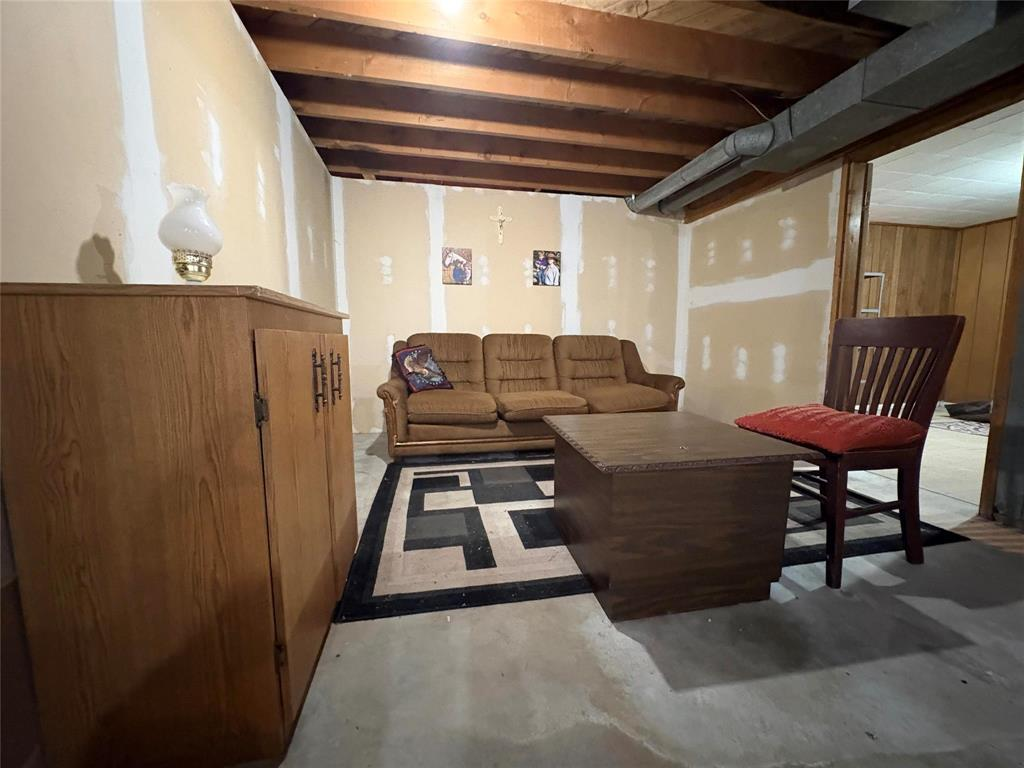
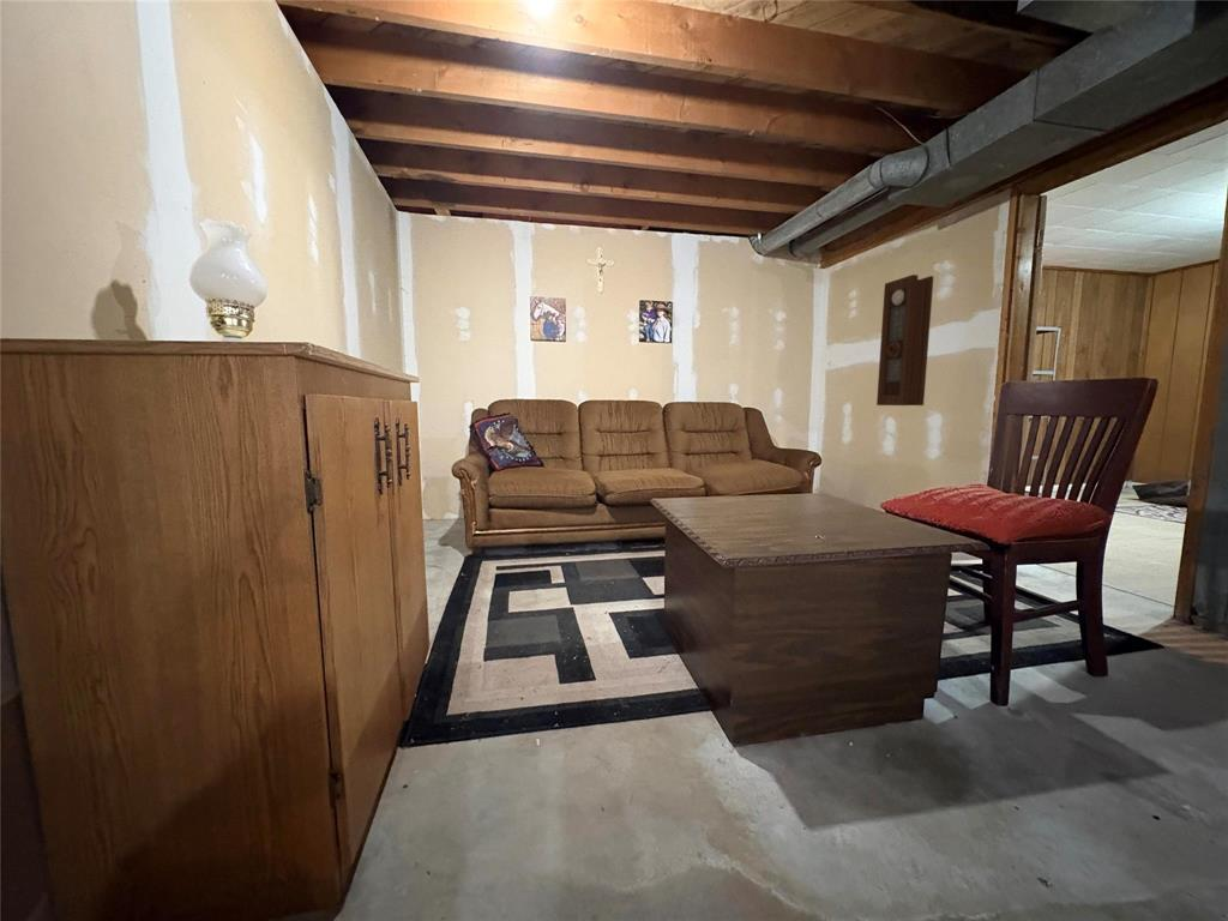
+ pendulum clock (897, 344)
